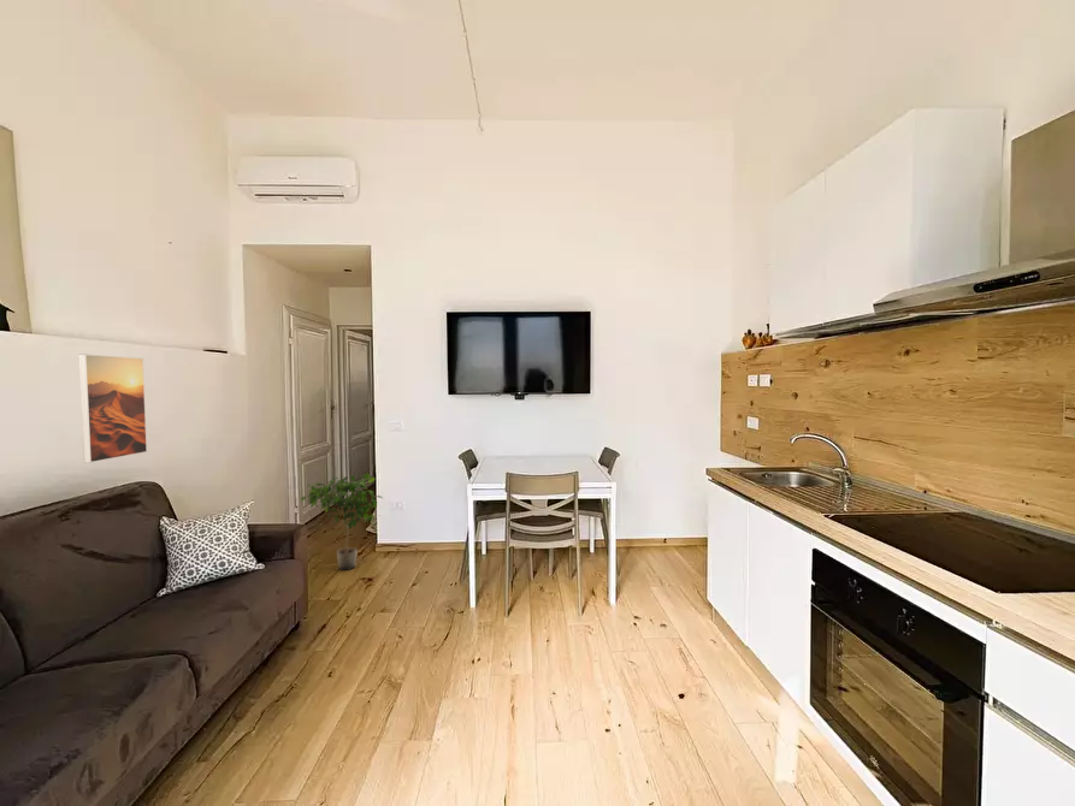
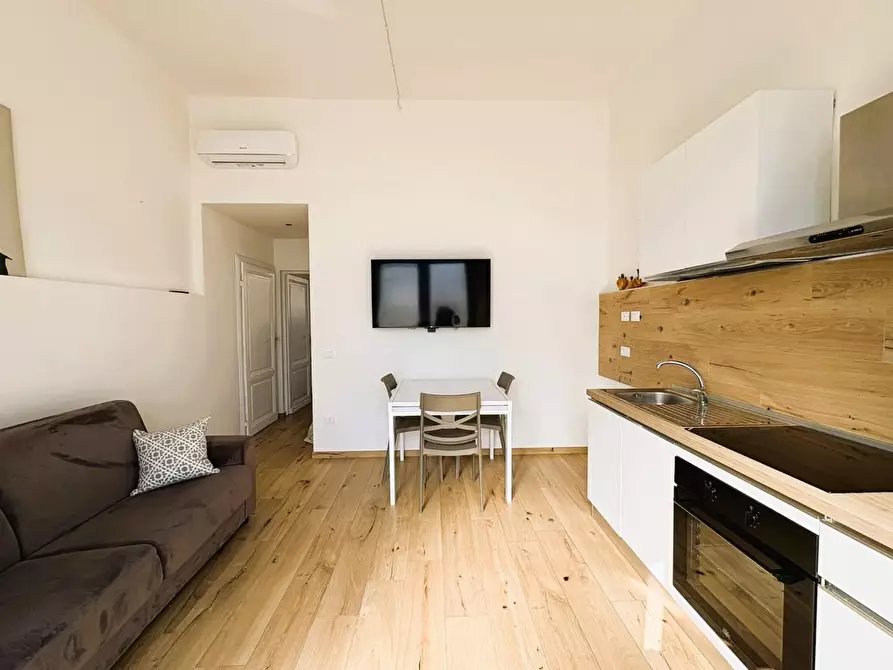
- potted plant (344, 521)
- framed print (116, 407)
